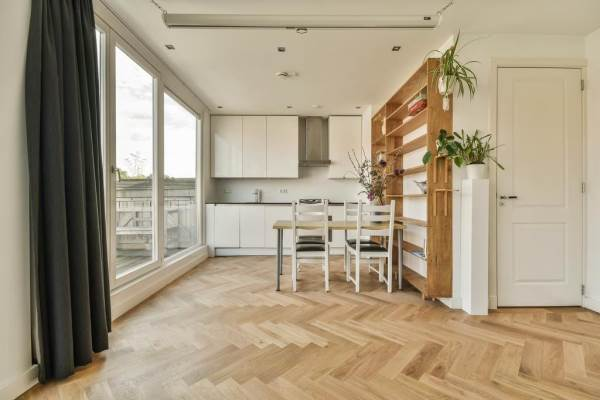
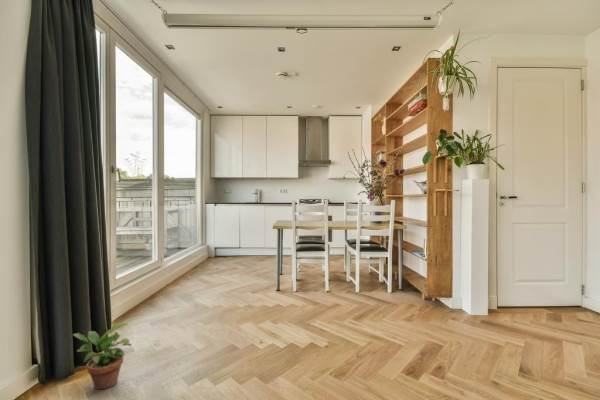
+ potted plant (98, 357)
